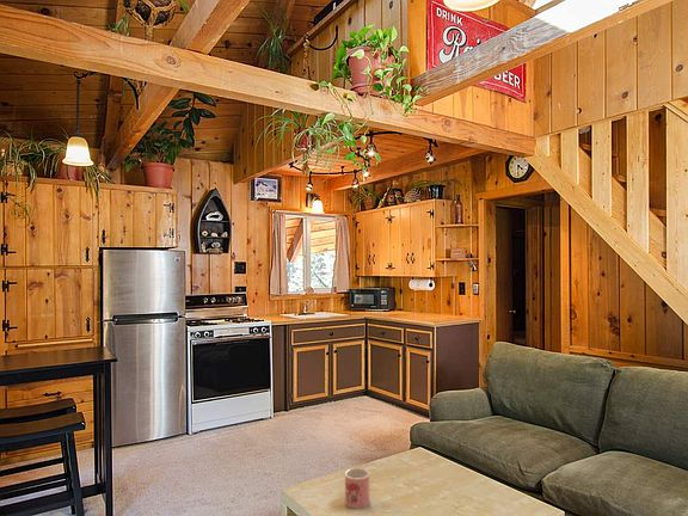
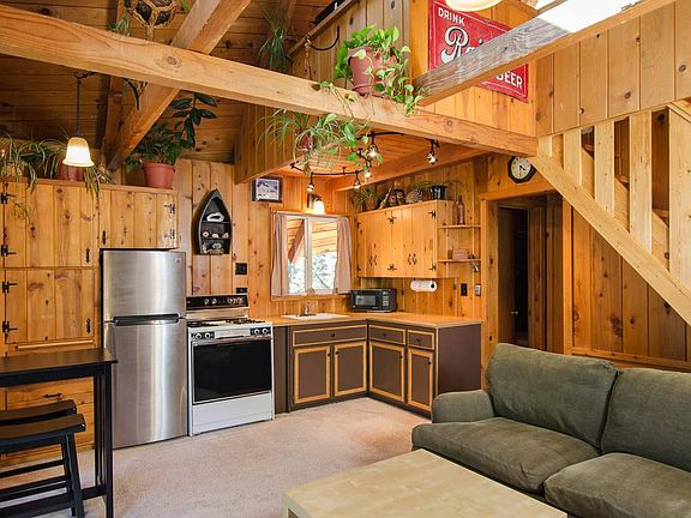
- mug (356, 485)
